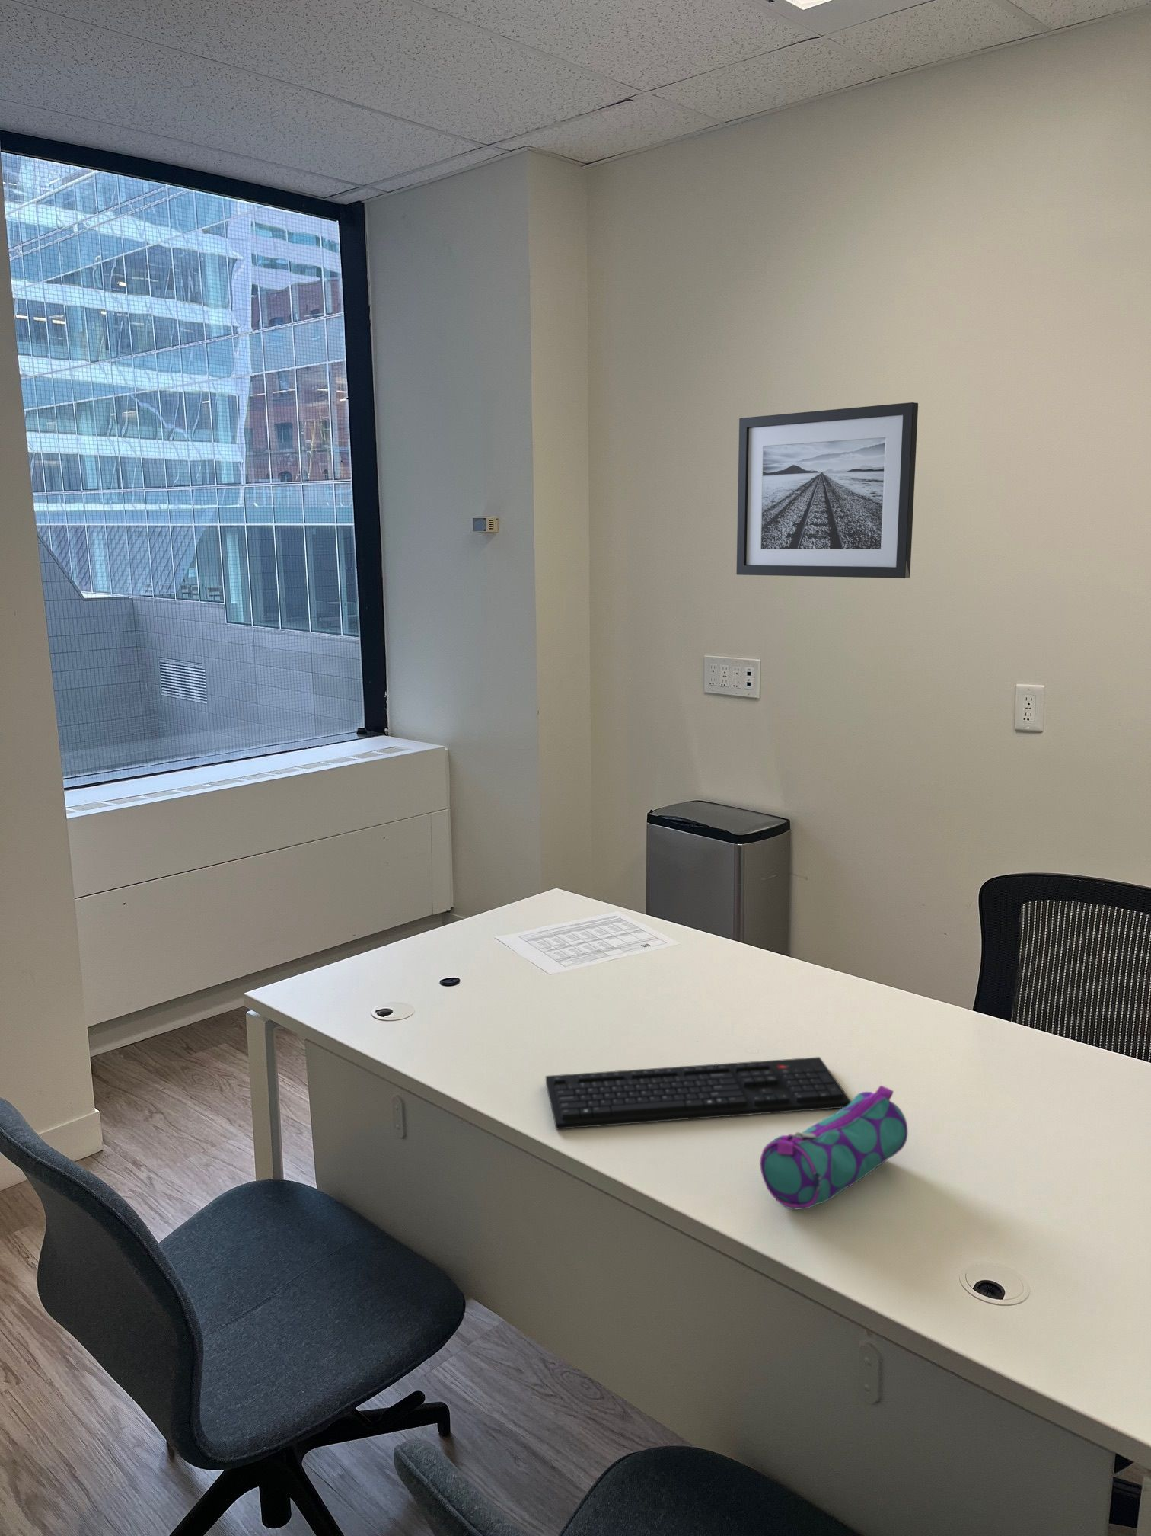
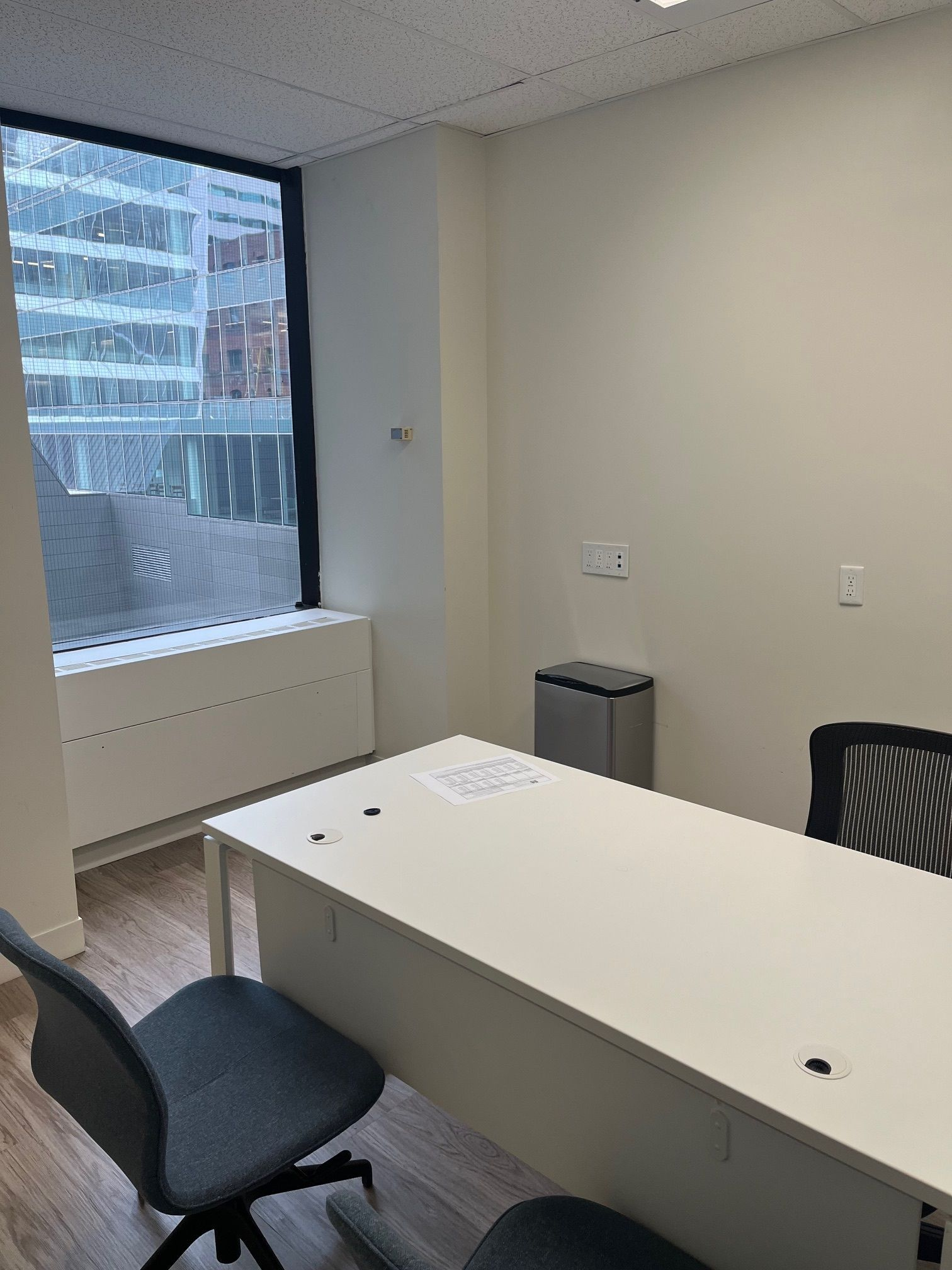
- wall art (821, 495)
- keyboard (694, 1089)
- pencil case (837, 1147)
